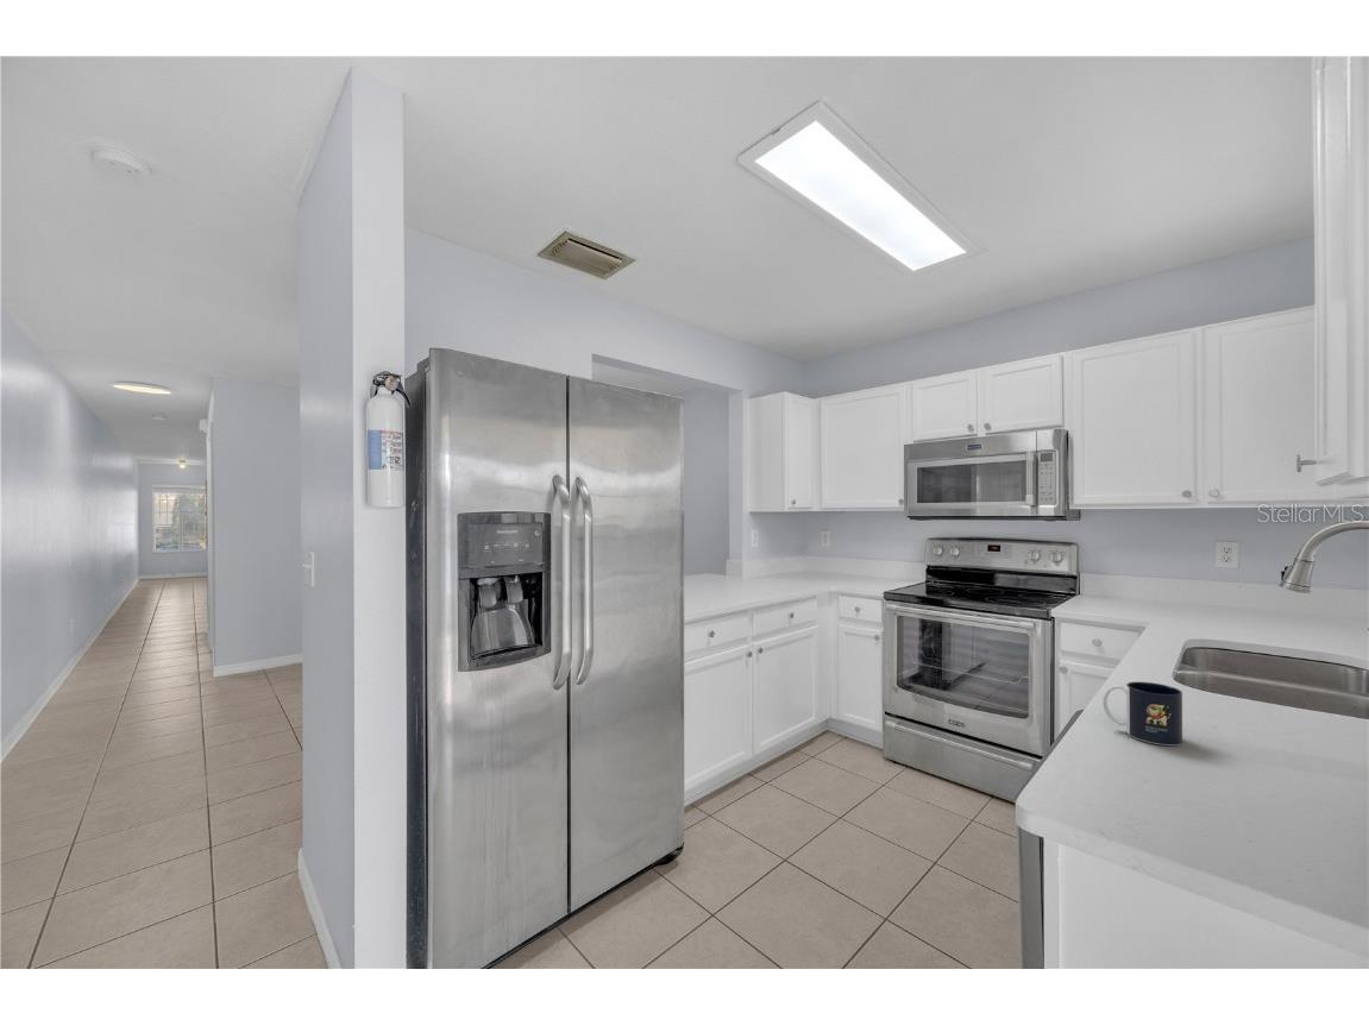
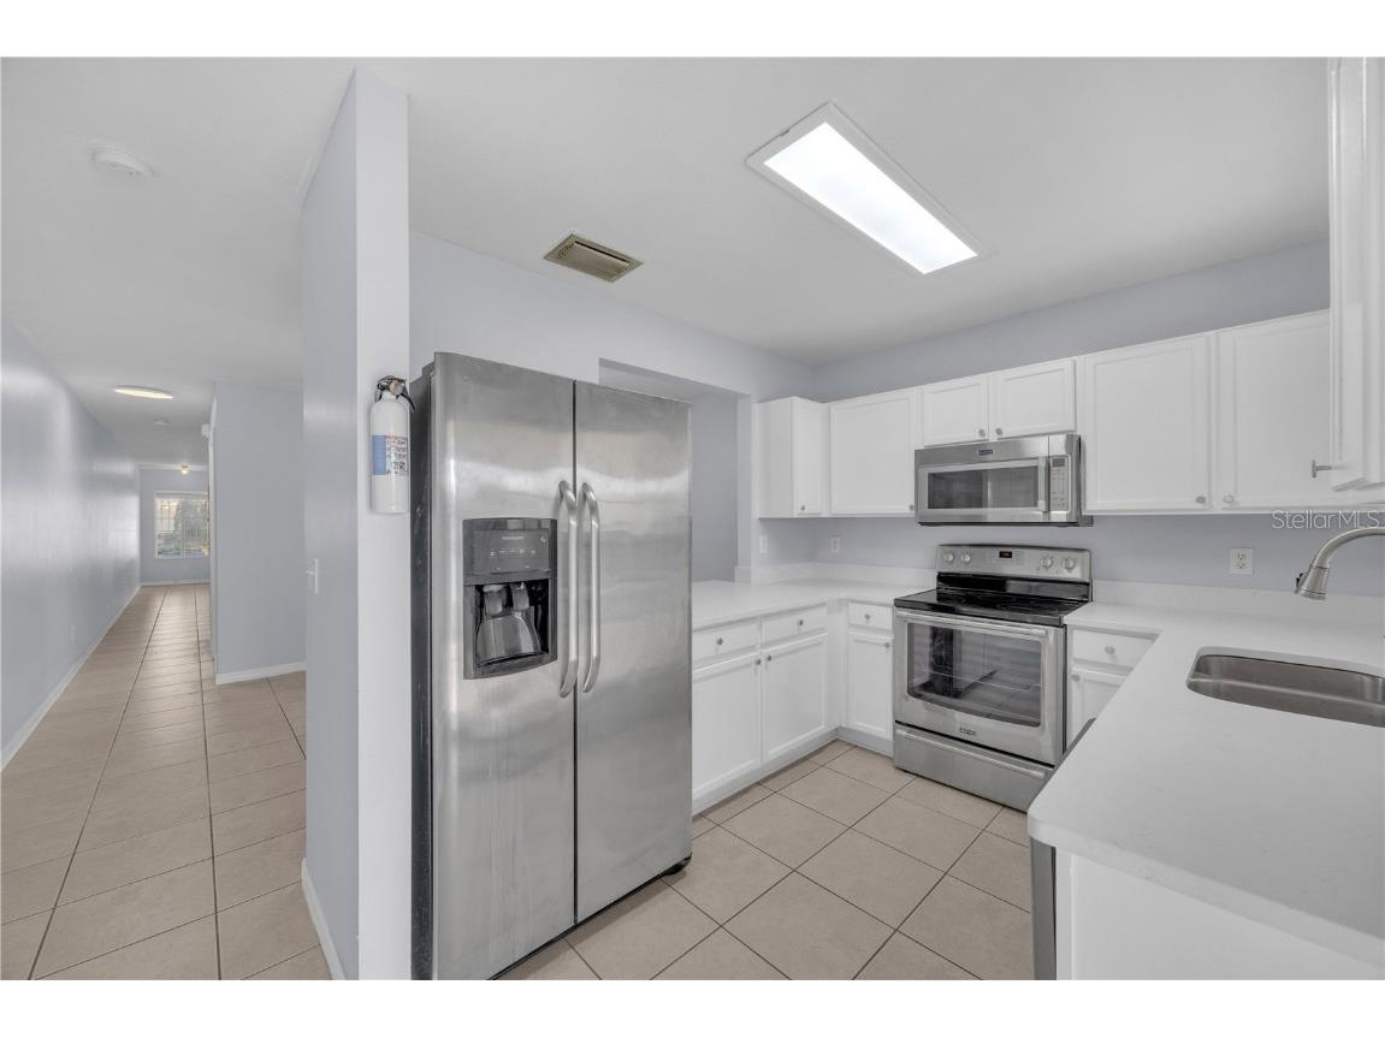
- mug (1141, 710)
